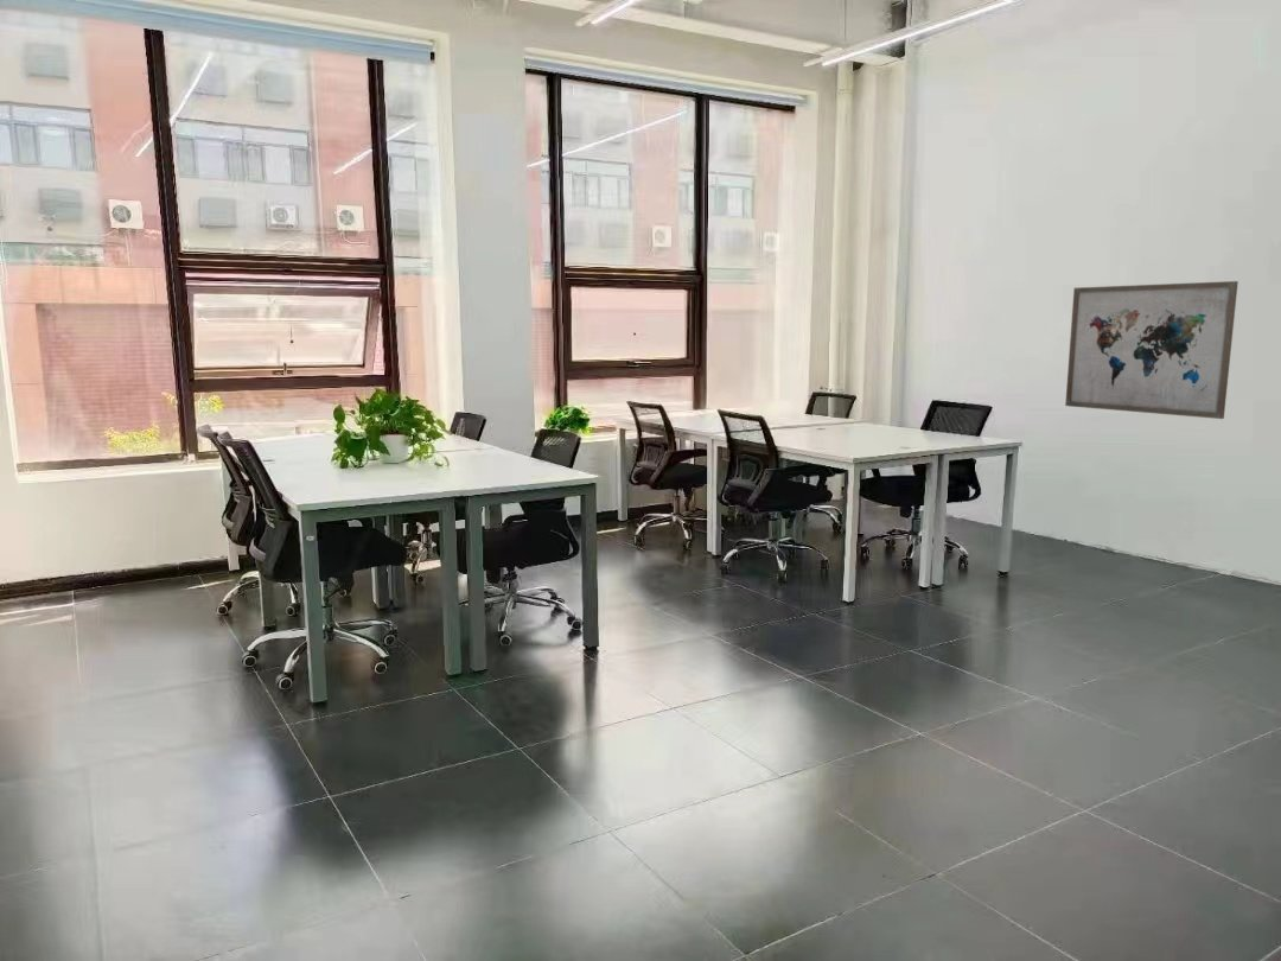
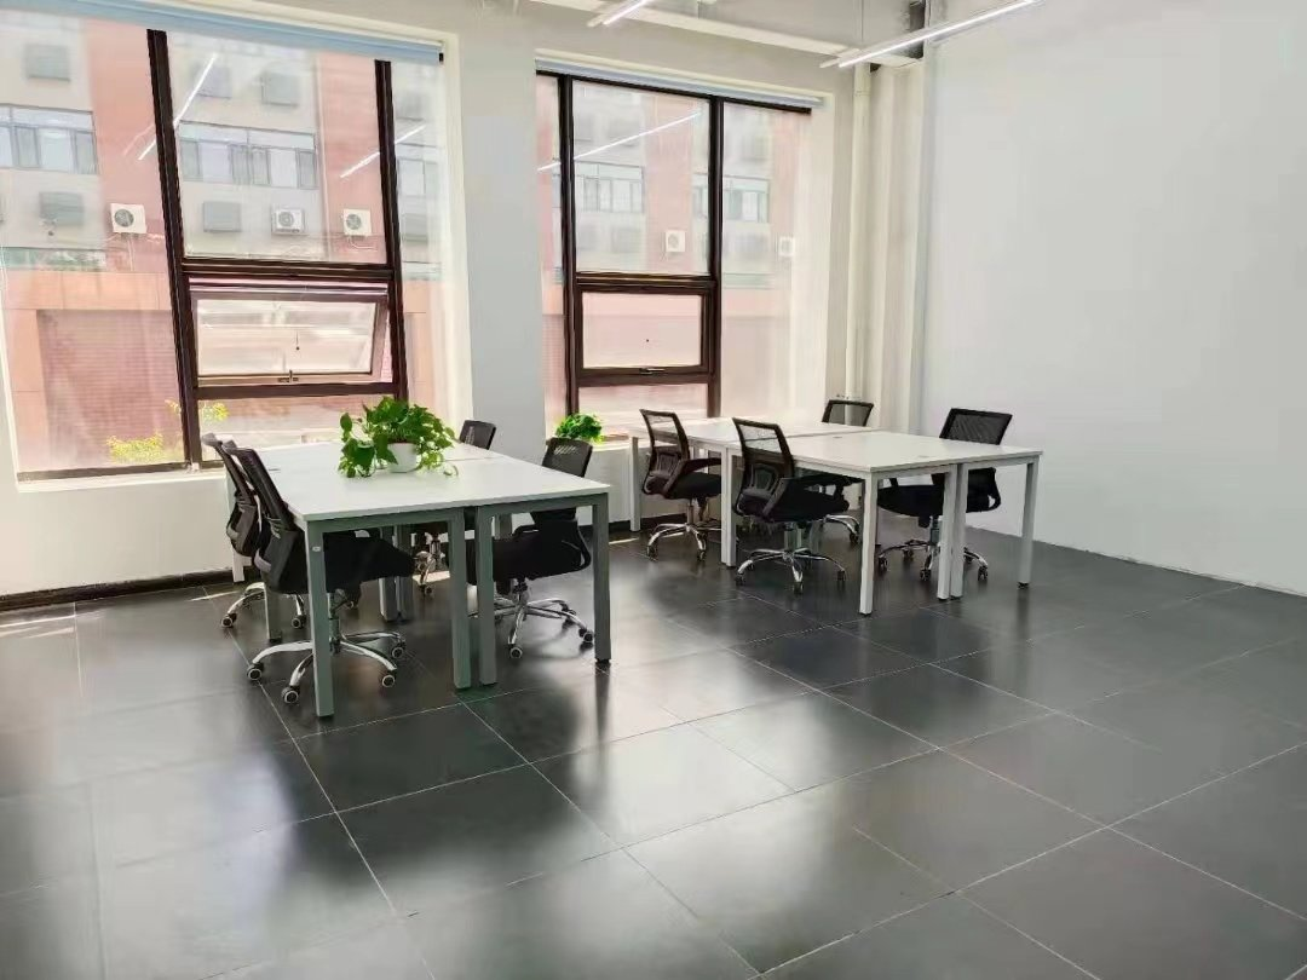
- wall art (1143, 349)
